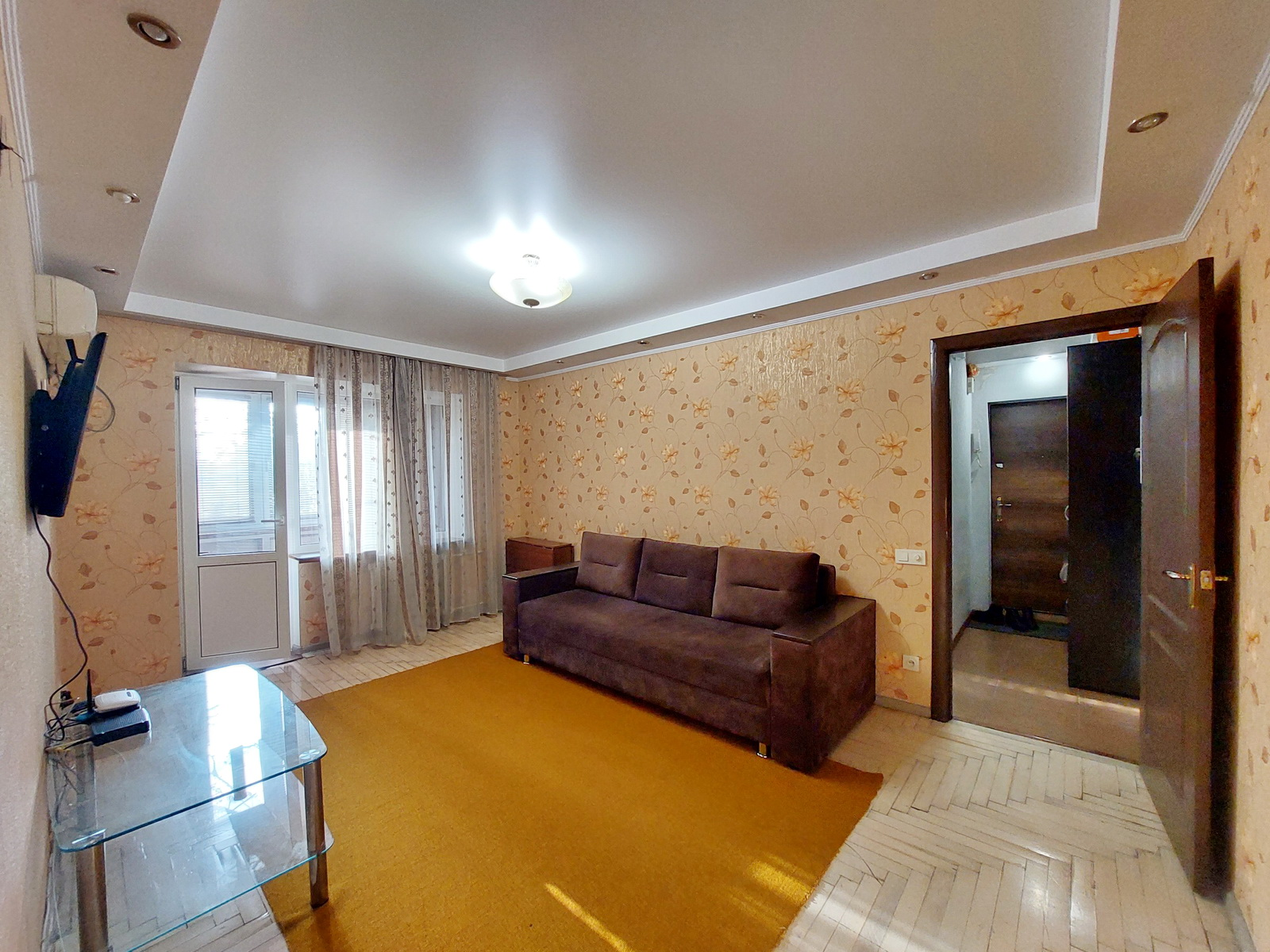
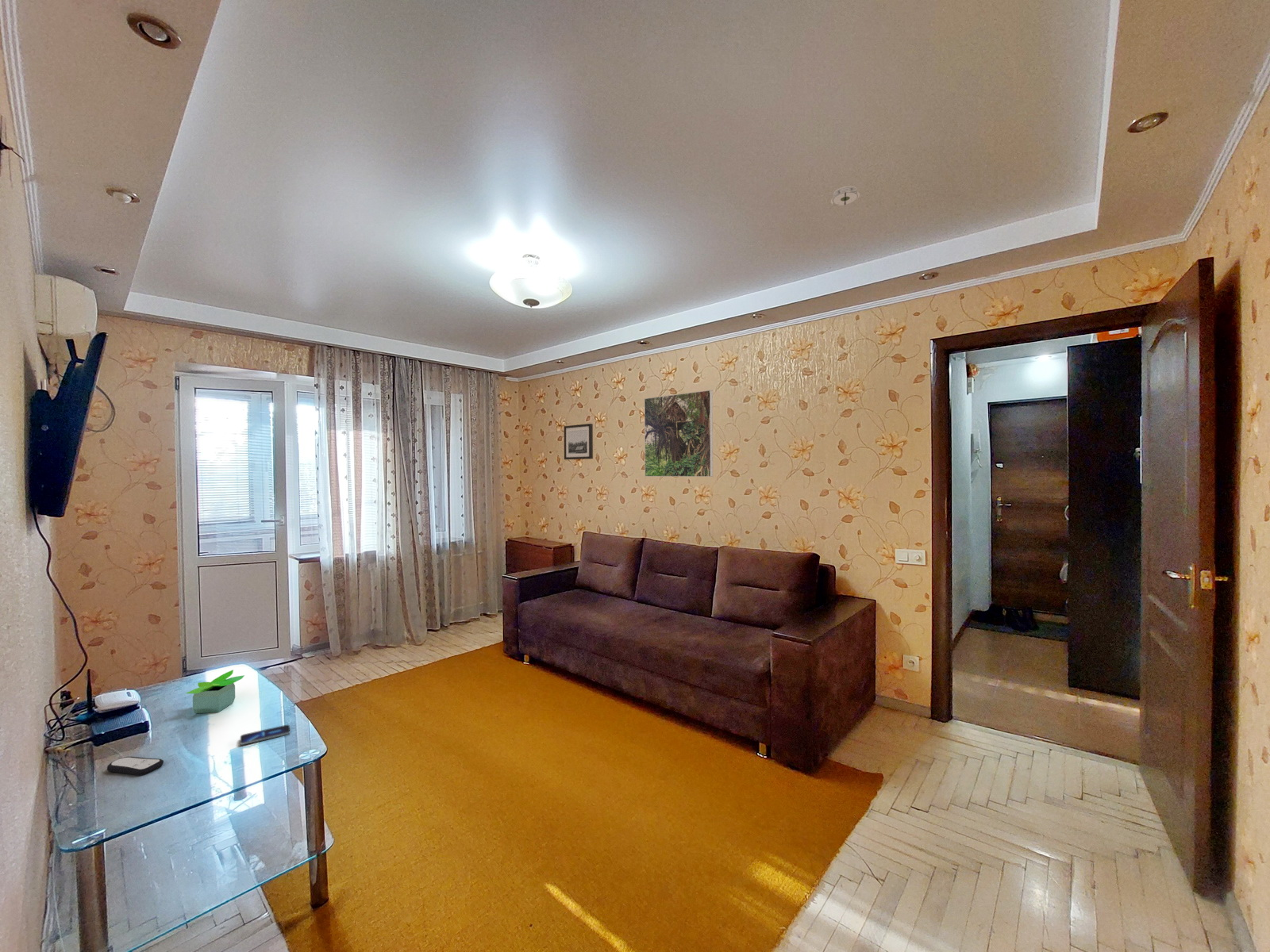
+ smartphone (265, 734)
+ smoke detector (844, 196)
+ remote control (134, 765)
+ wall art (578, 442)
+ potted plant (217, 692)
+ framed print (676, 436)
